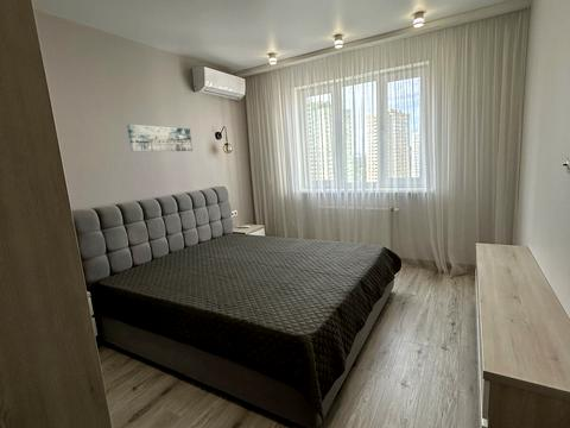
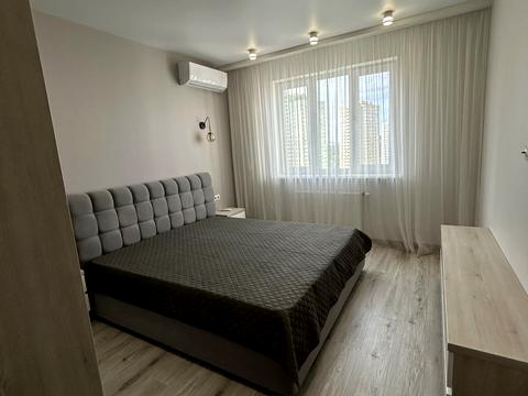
- wall art (163, 138)
